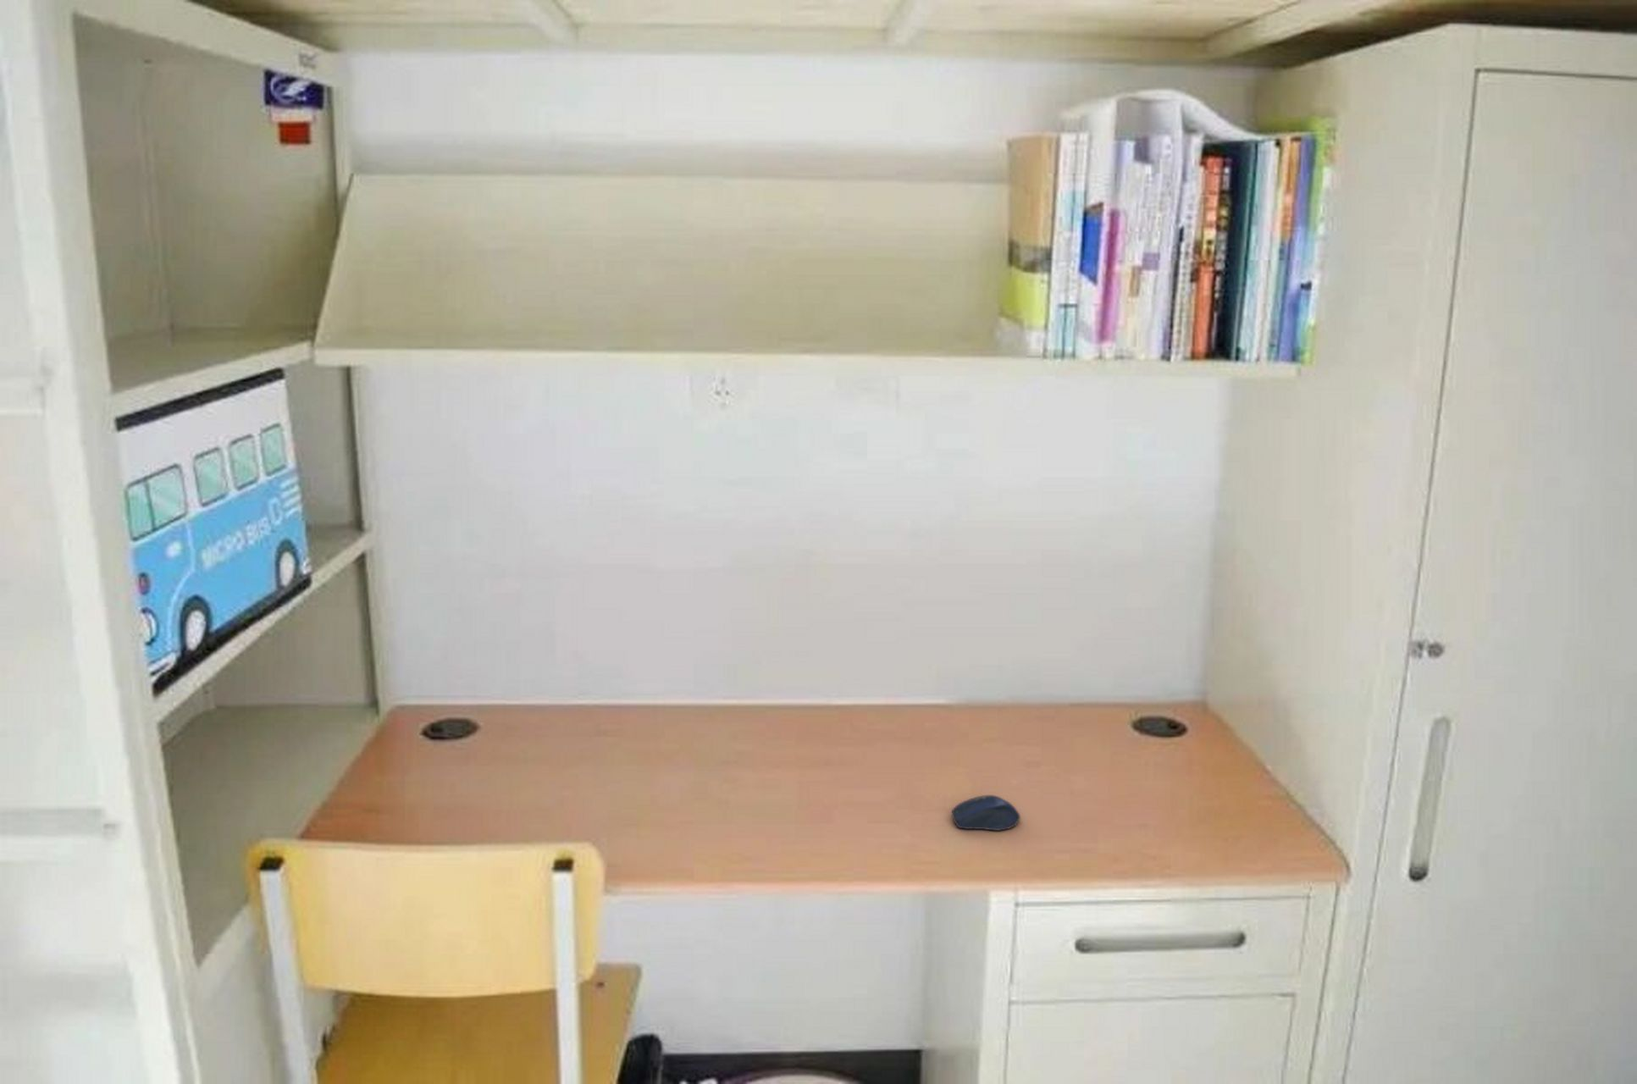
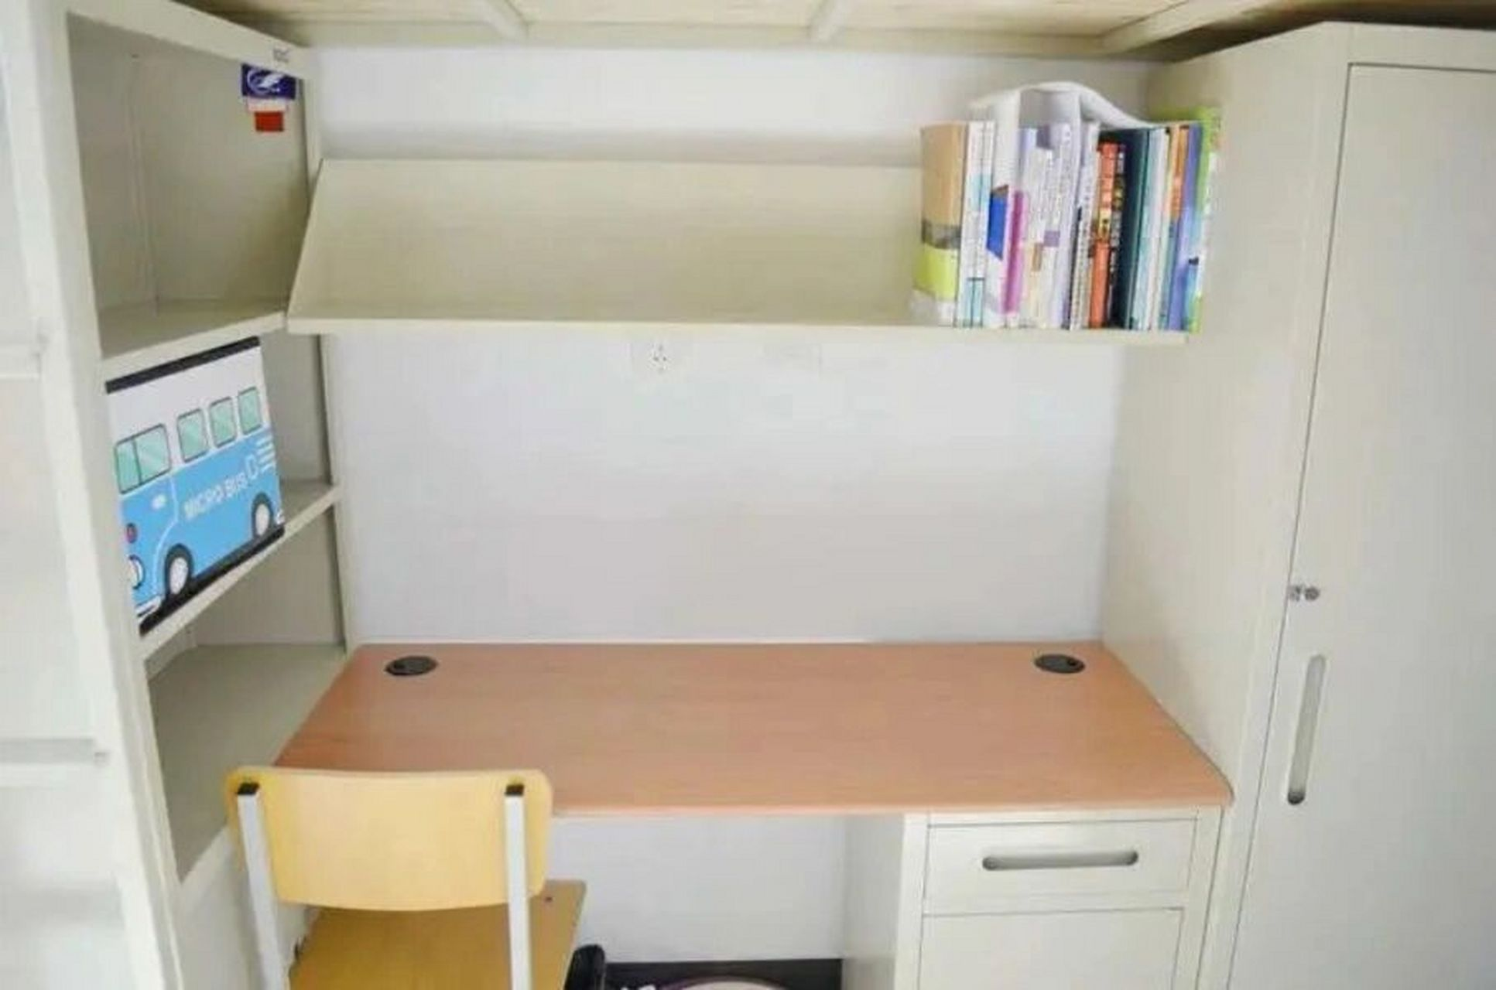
- computer mouse (986, 808)
